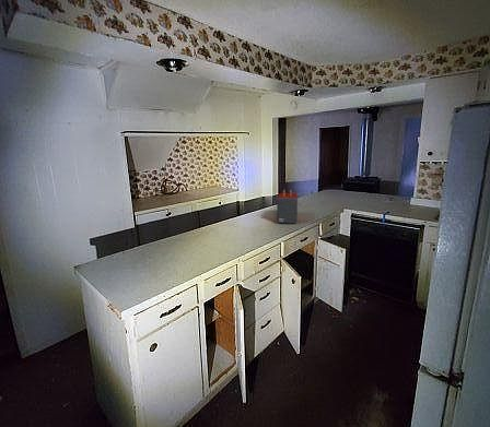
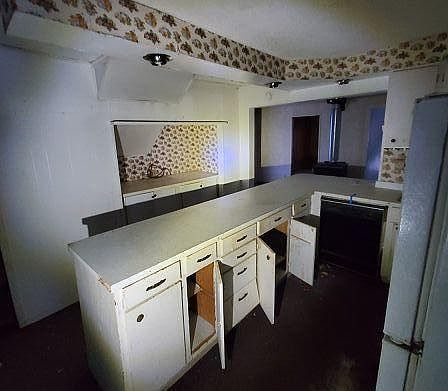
- toaster (287, 205)
